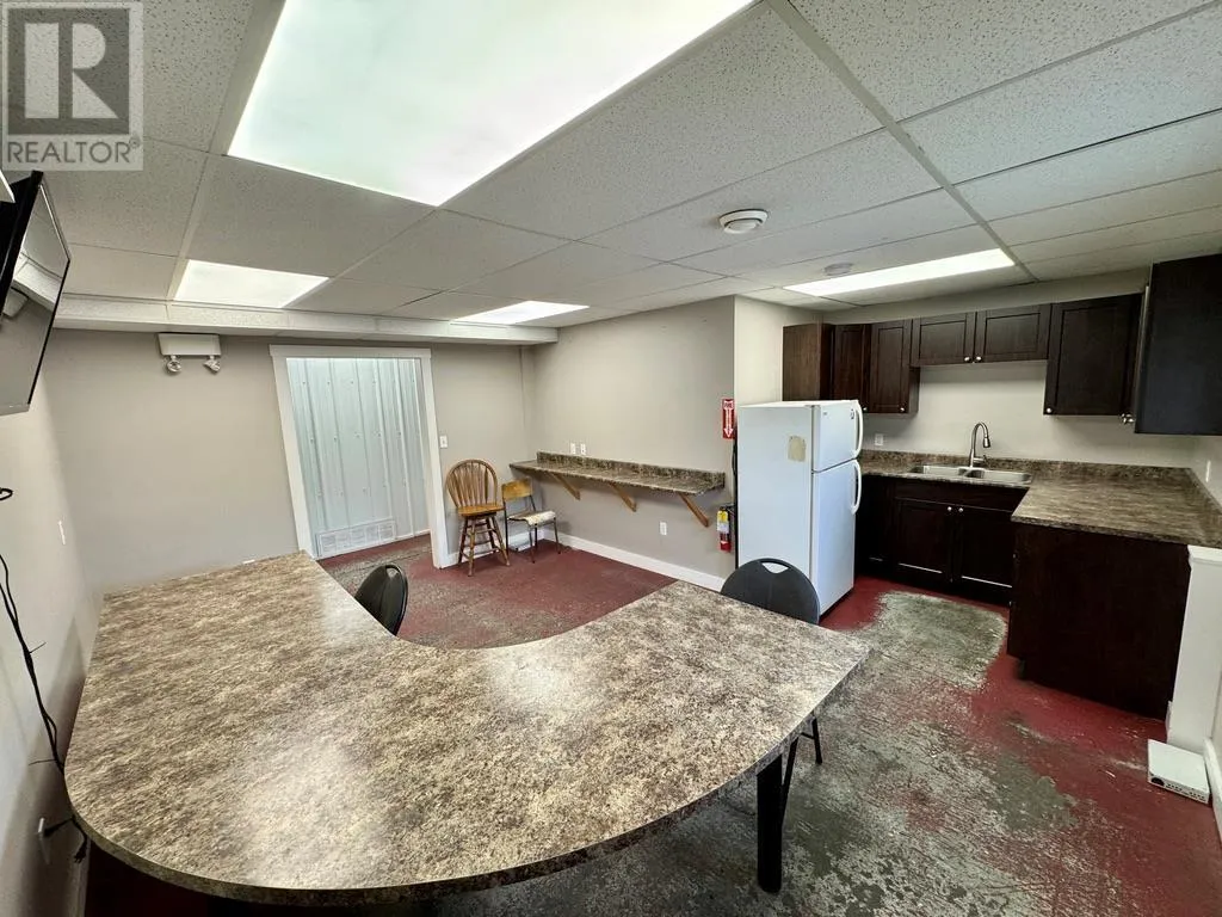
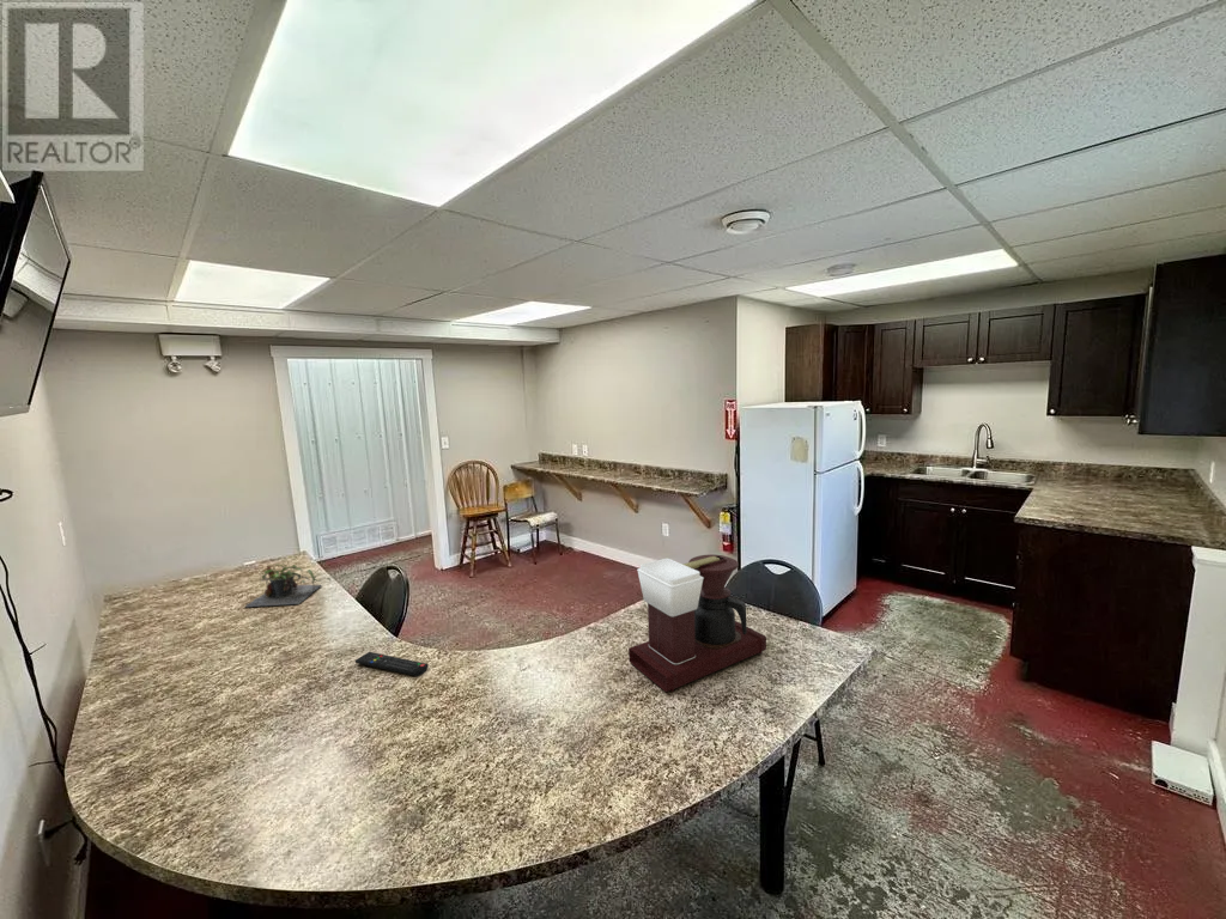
+ coffee maker (697, 610)
+ remote control (392, 664)
+ plant (285, 579)
